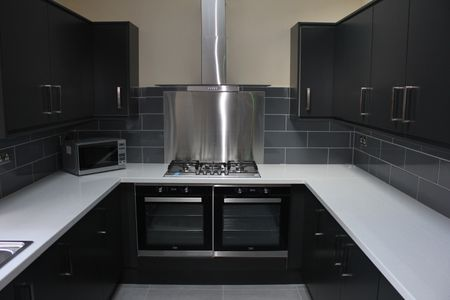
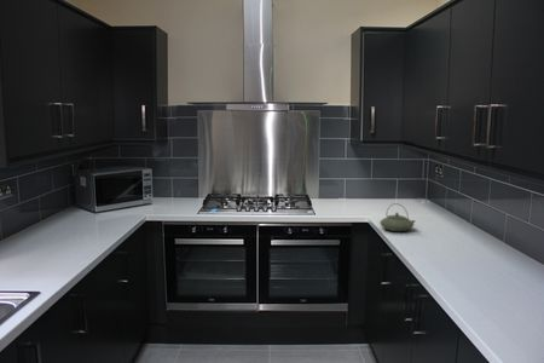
+ teapot (398, 217)
